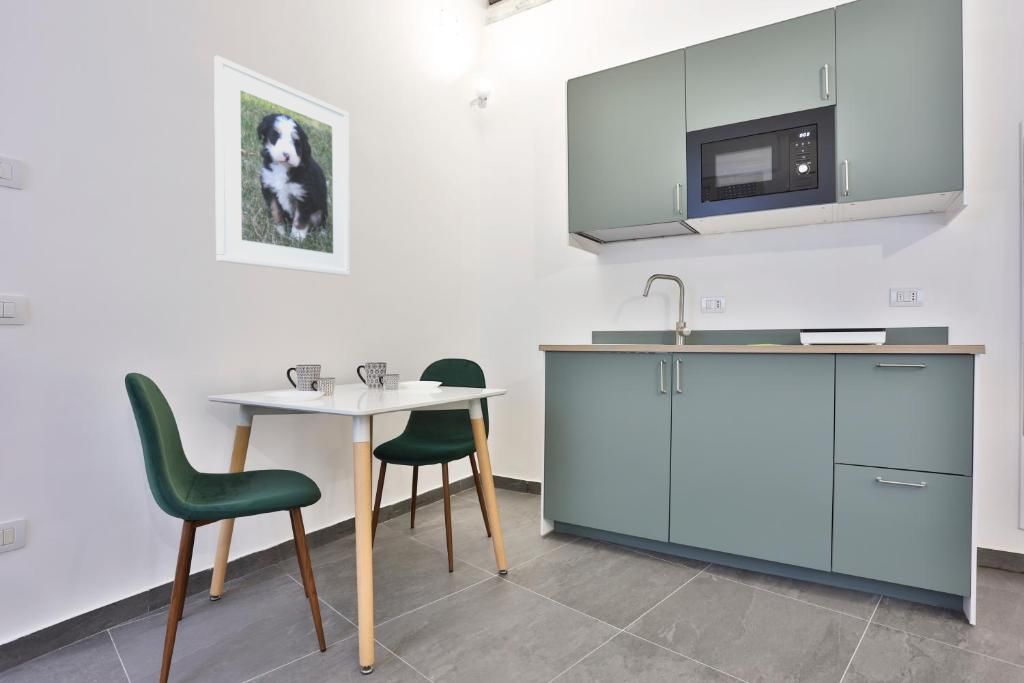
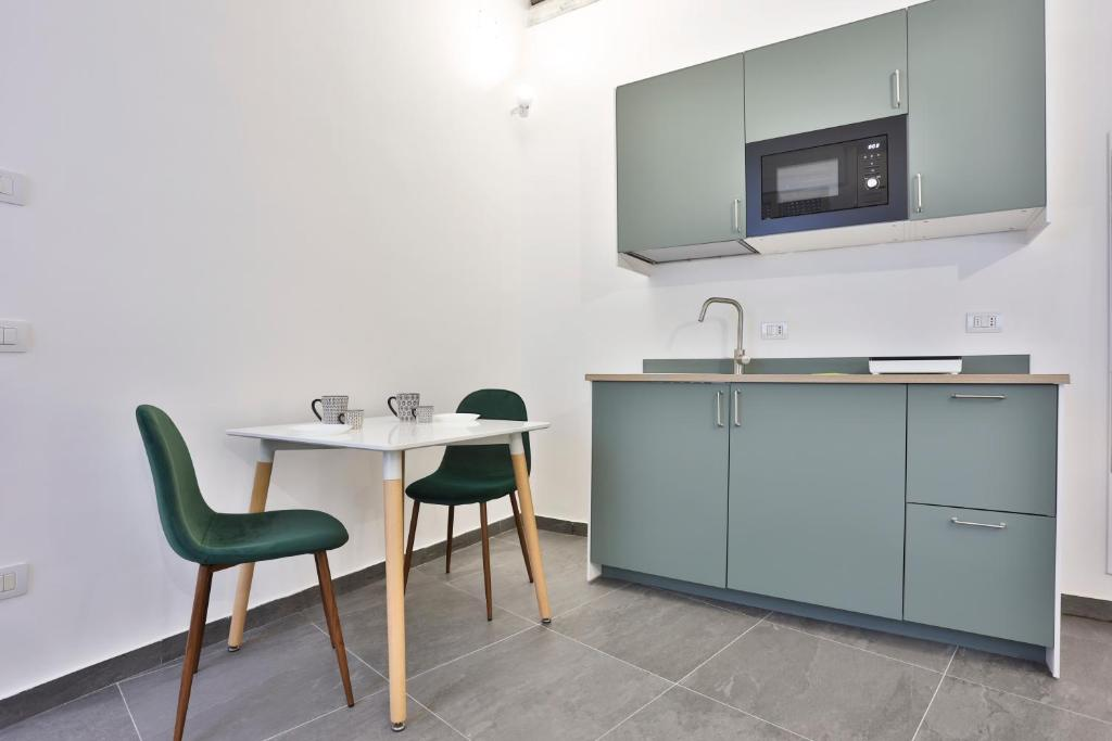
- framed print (289, 178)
